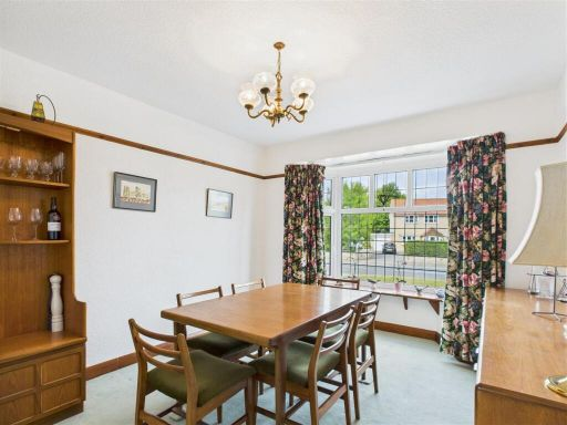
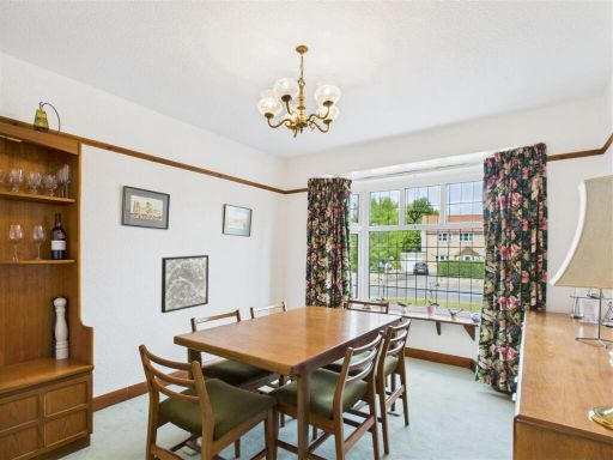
+ wall art (186, 282)
